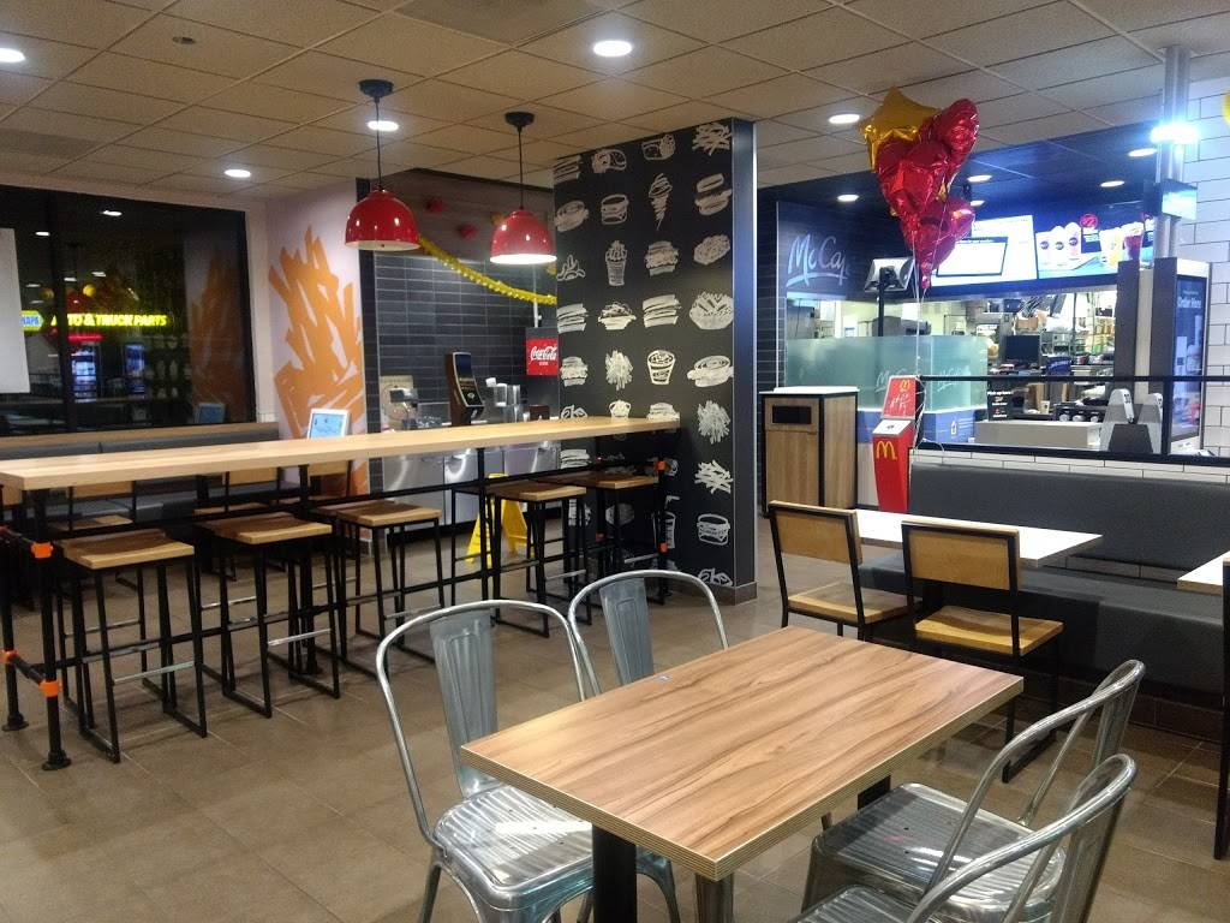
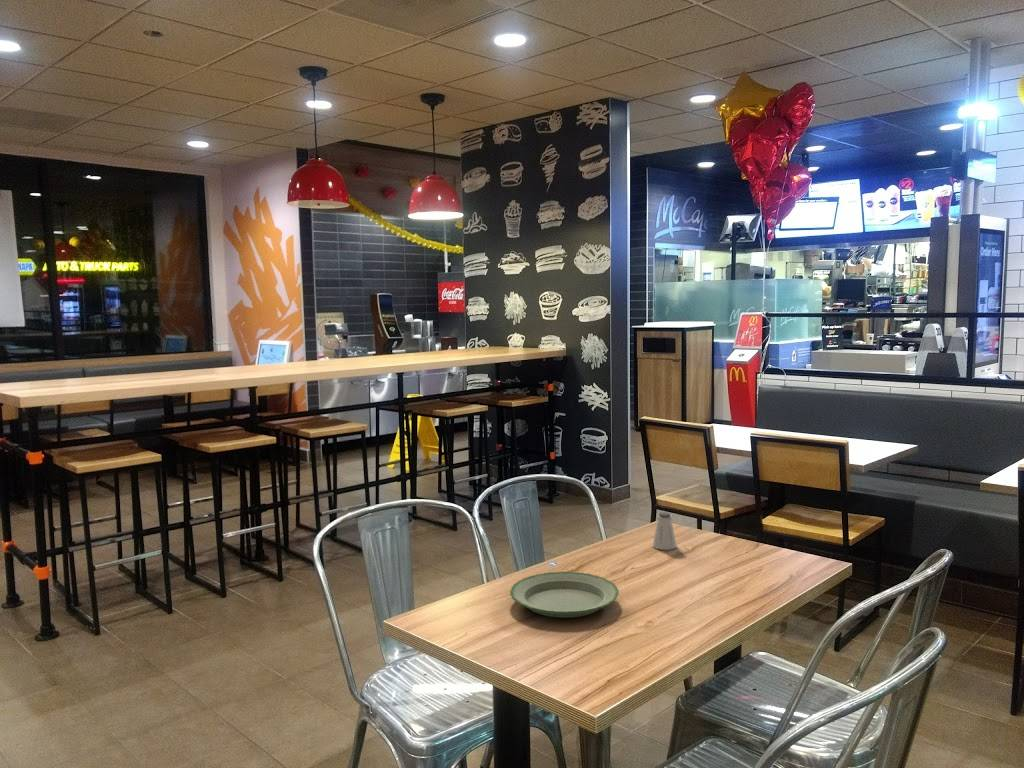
+ saltshaker (664, 529)
+ plate (564, 596)
